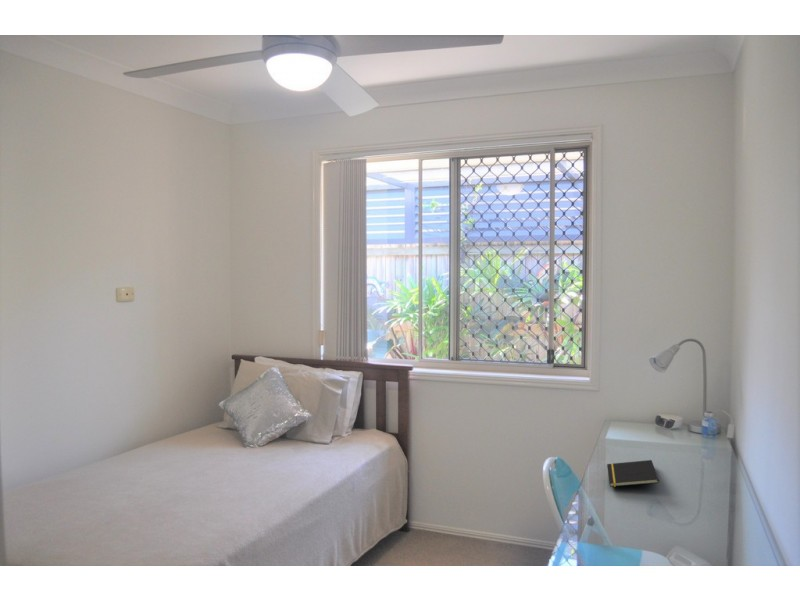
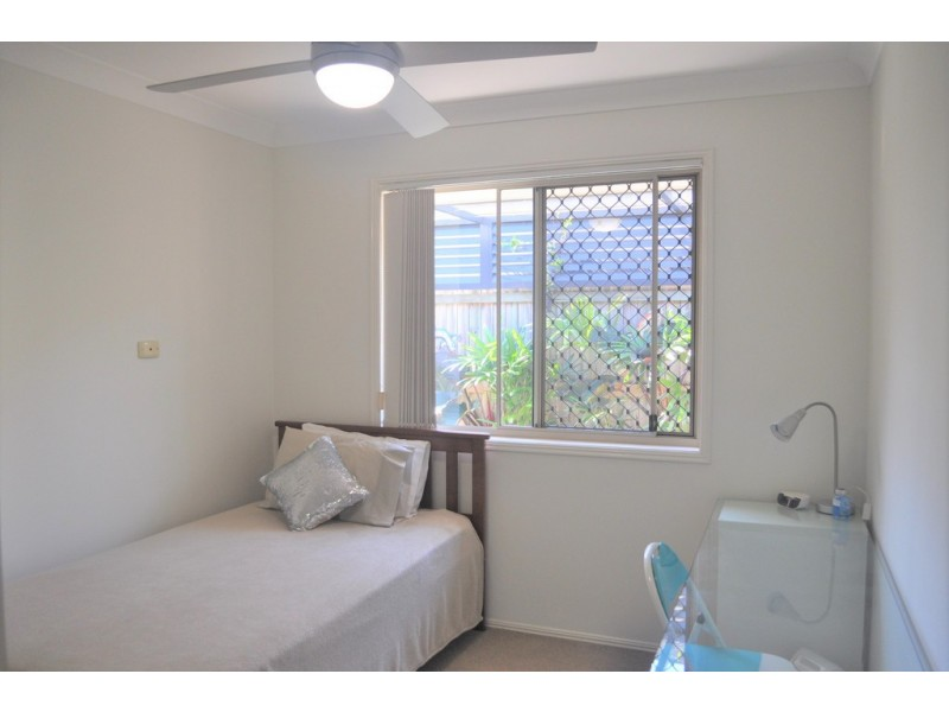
- notepad (631, 472)
